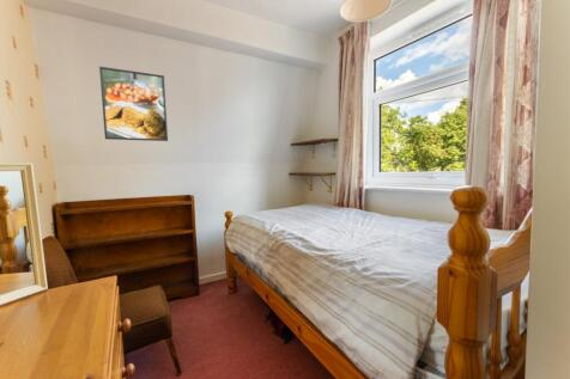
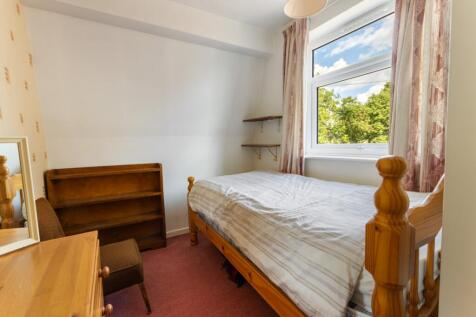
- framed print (135, 105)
